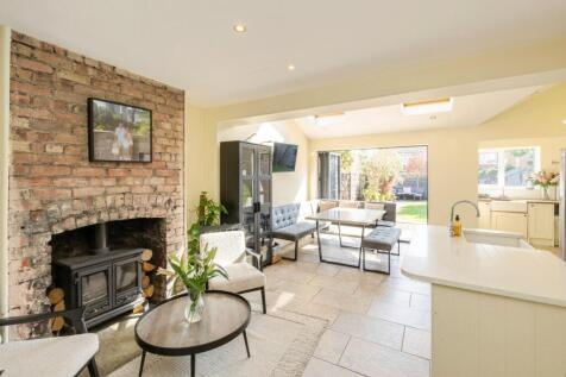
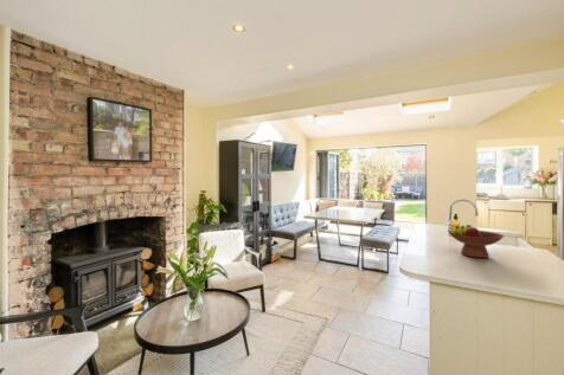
+ fruit bowl (474, 239)
